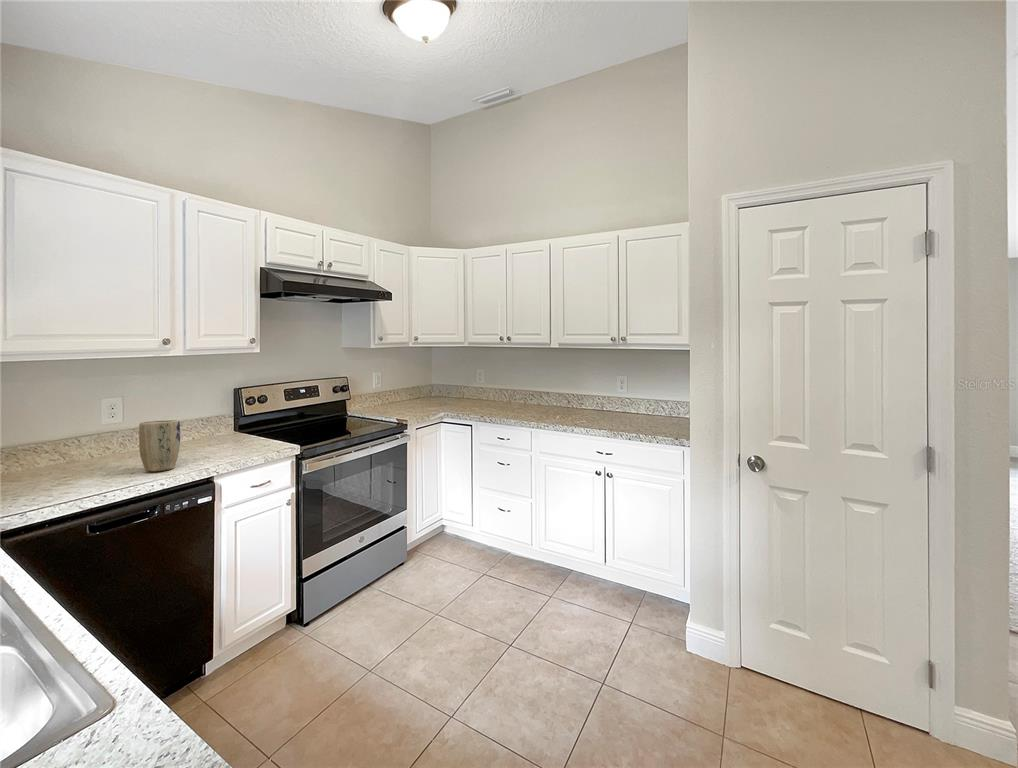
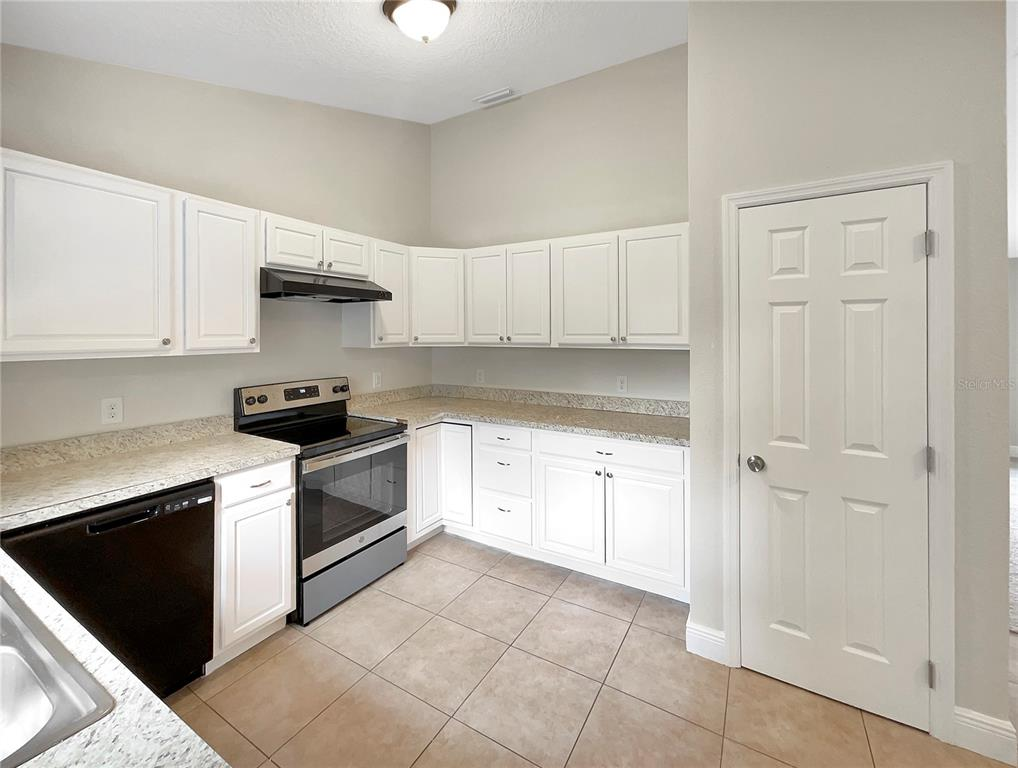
- plant pot (160, 445)
